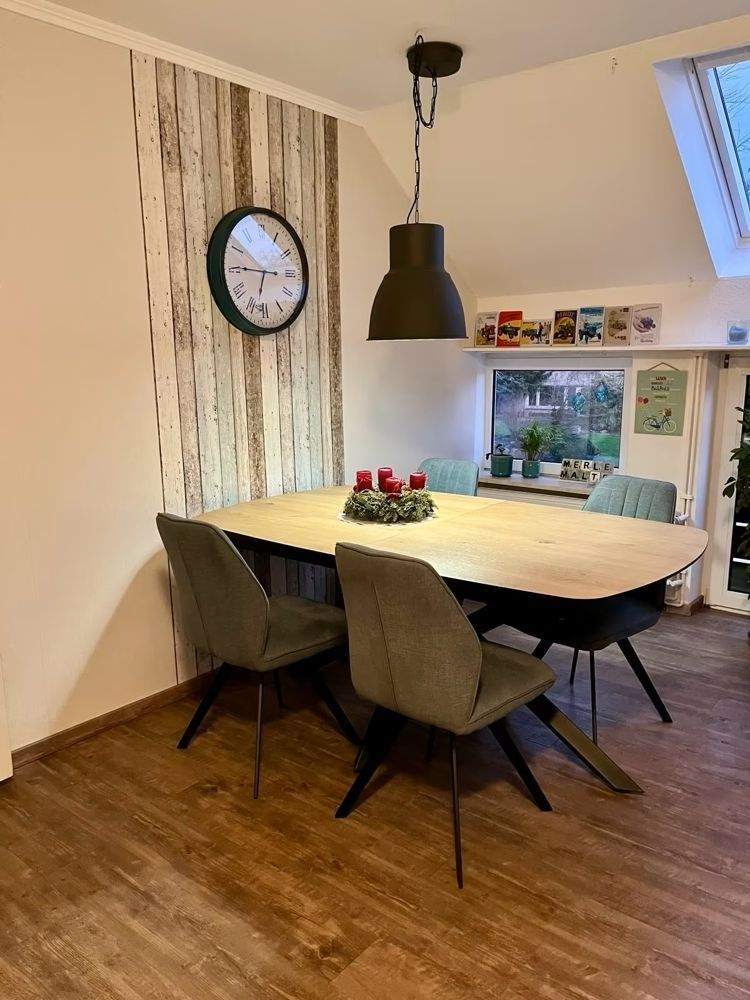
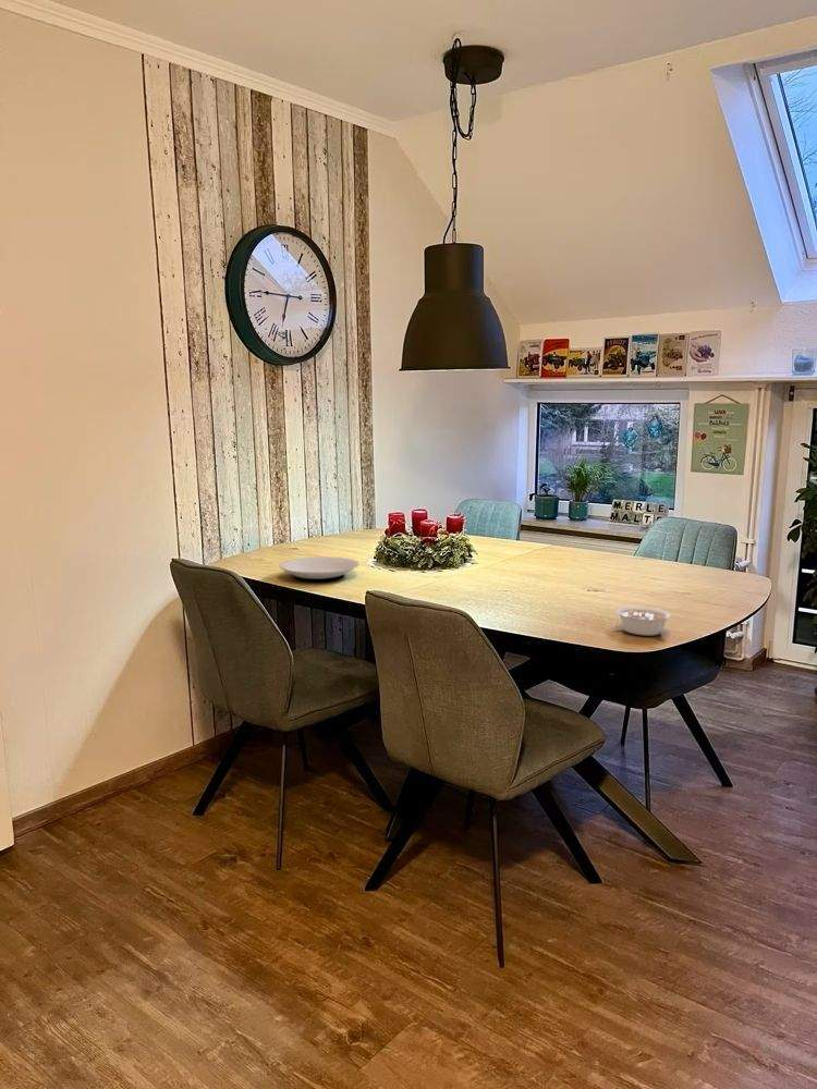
+ plate (319, 570)
+ legume (644, 620)
